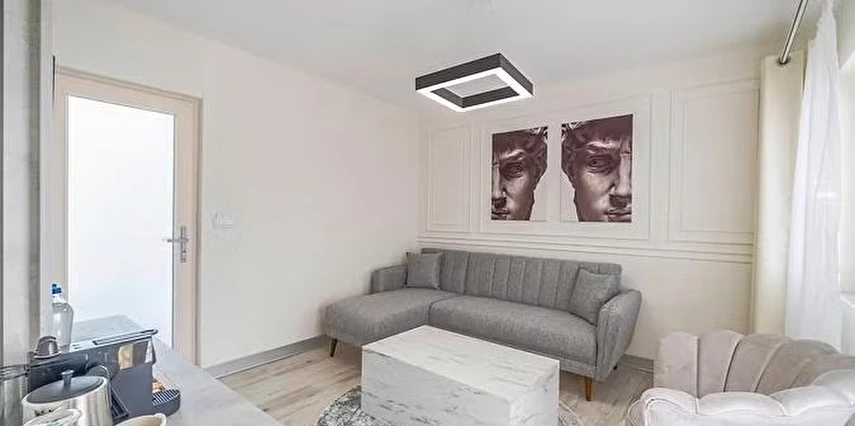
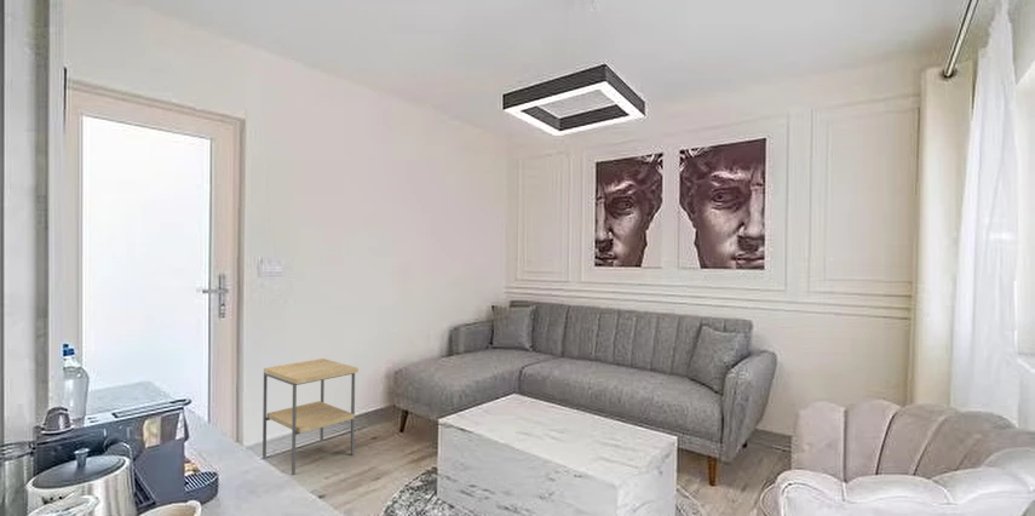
+ side table (310, 412)
